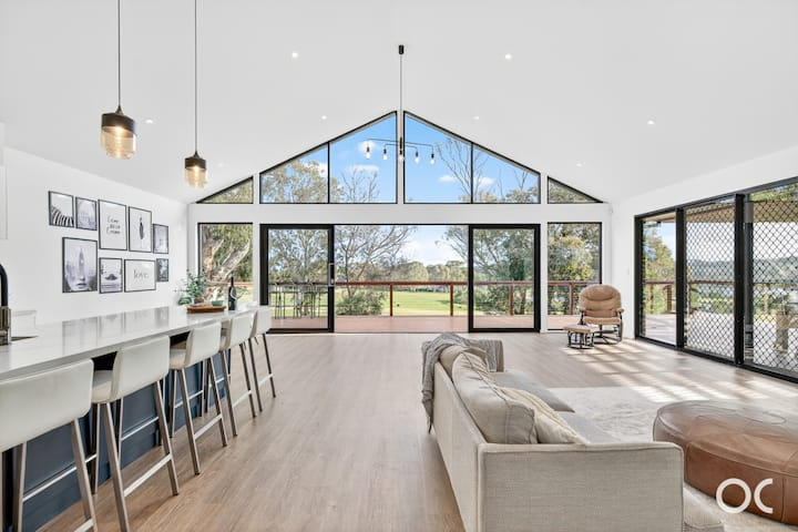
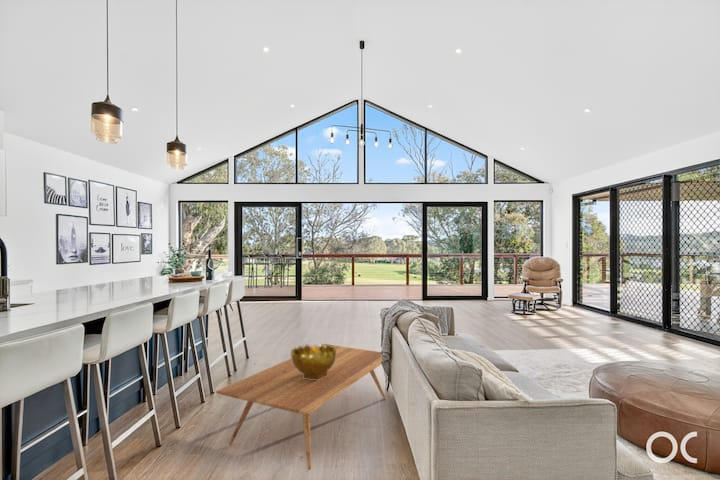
+ decorative bowl (313, 361)
+ coffee table (317, 394)
